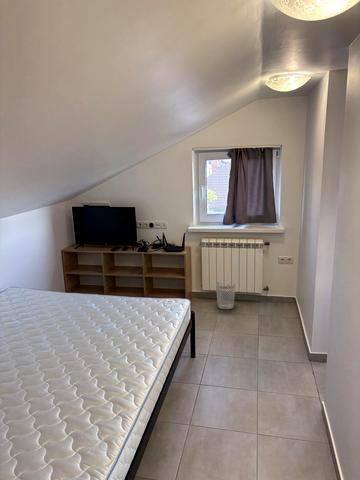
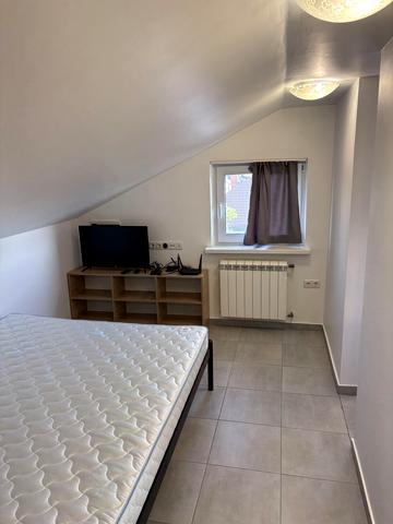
- wastebasket (225, 295)
